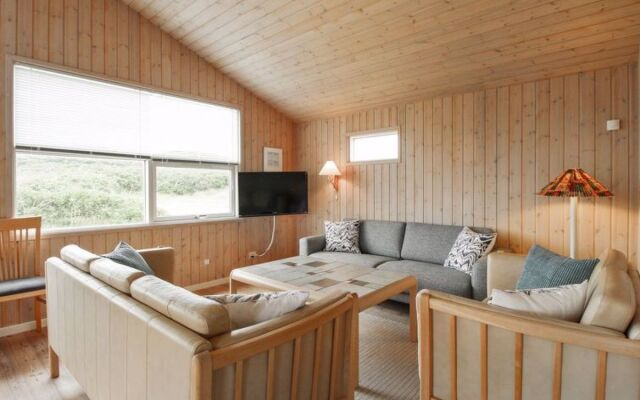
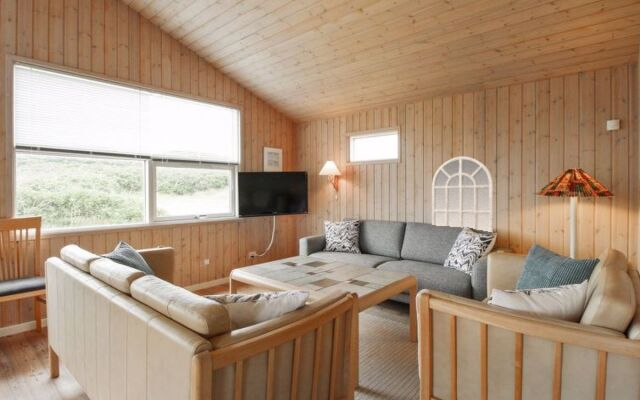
+ mirror (460, 197)
